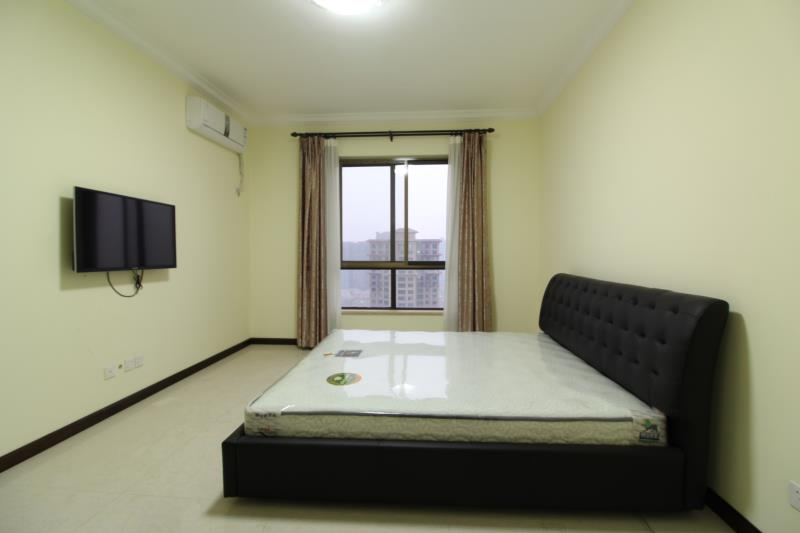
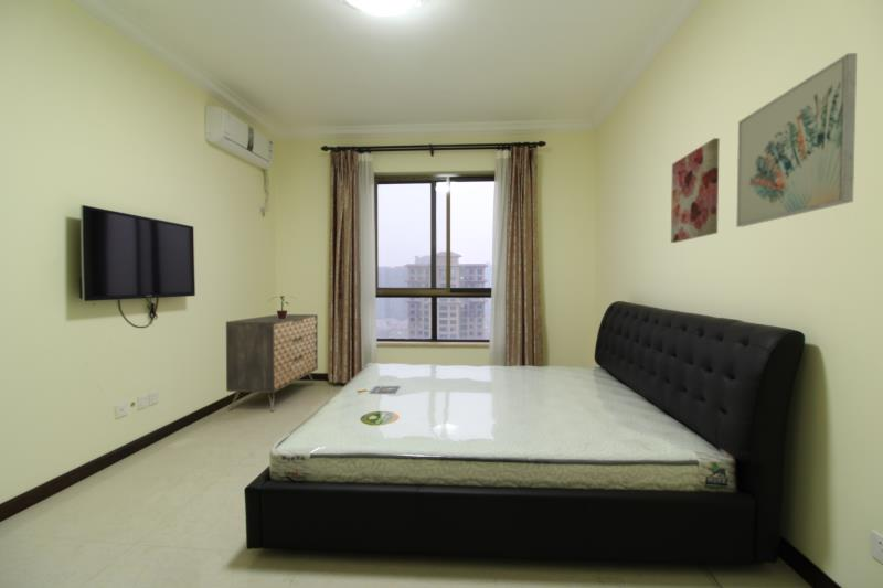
+ wall art (692, 195)
+ dresser (277, 356)
+ potted plant (281, 307)
+ wall art (786, 154)
